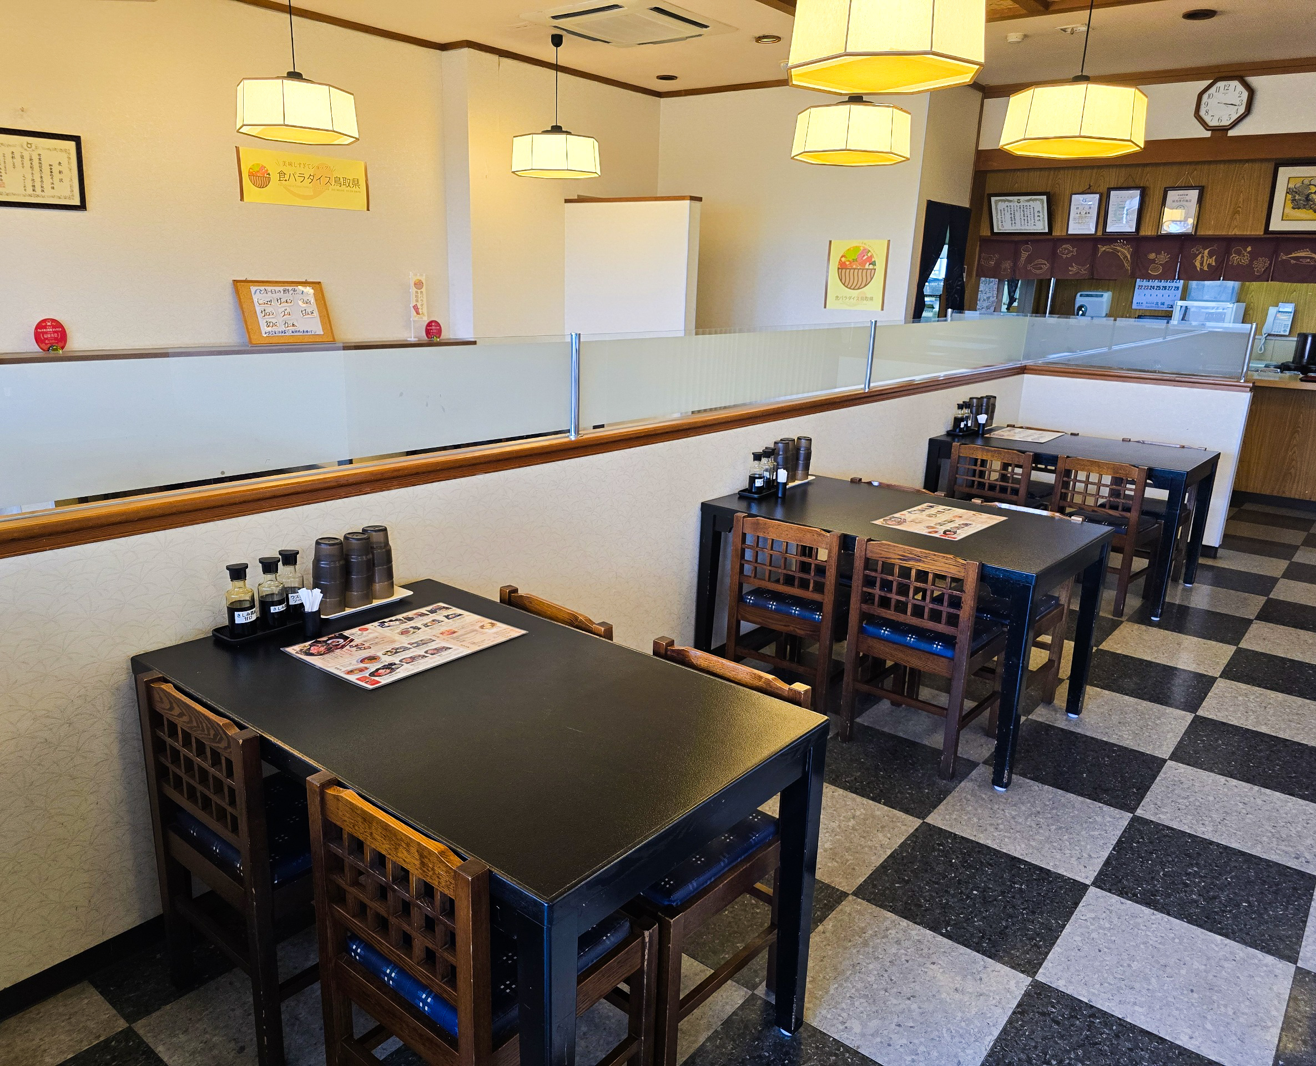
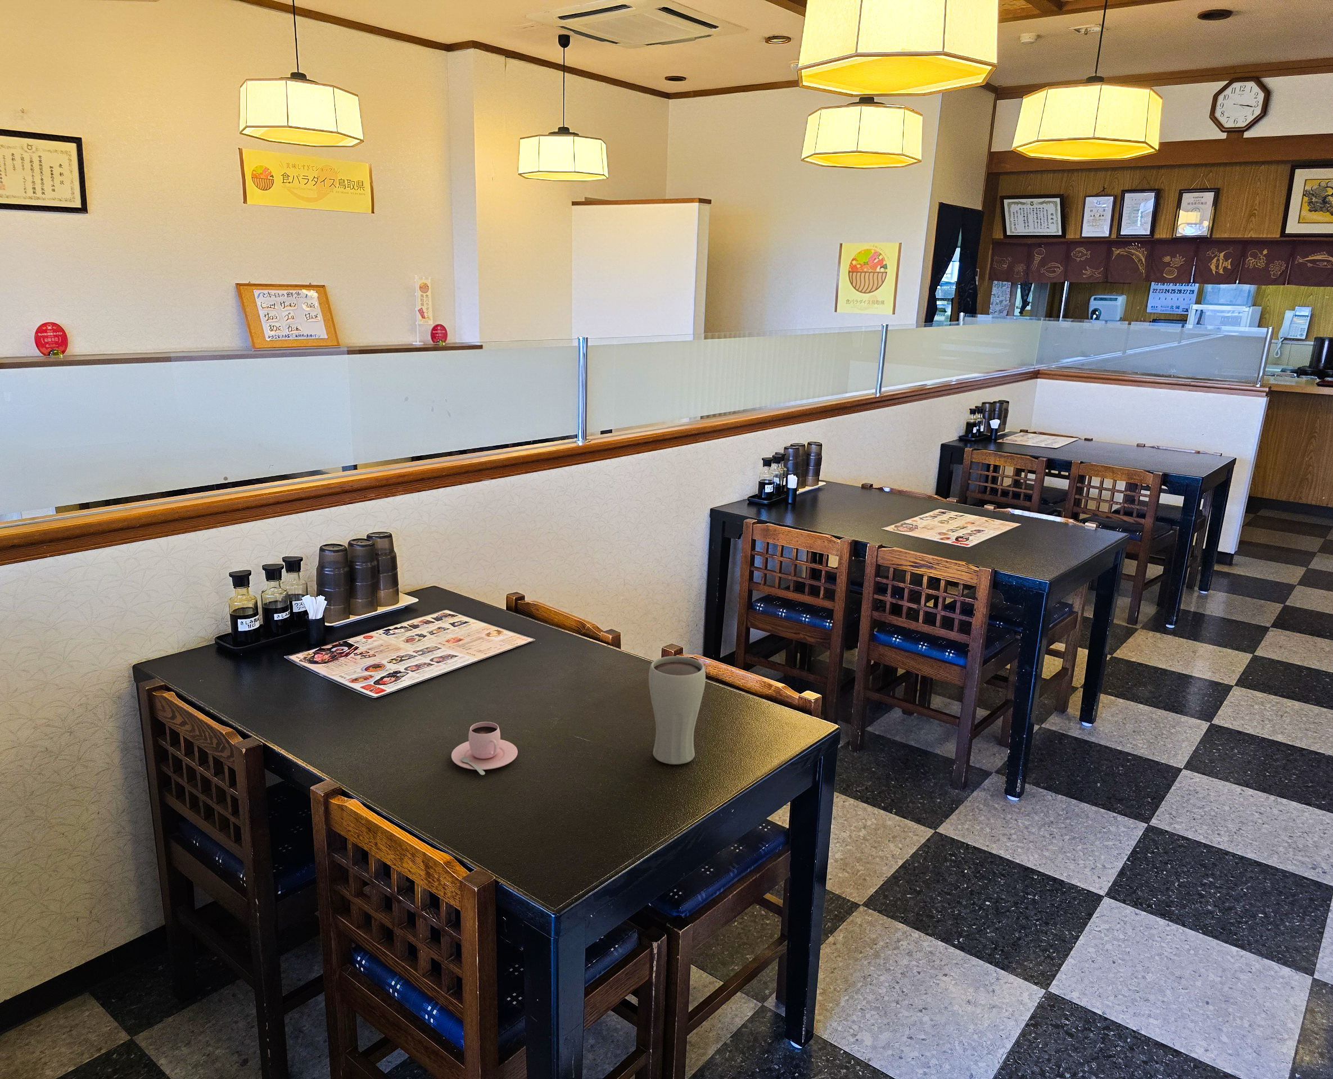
+ teacup (485, 722)
+ drinking glass (675, 711)
